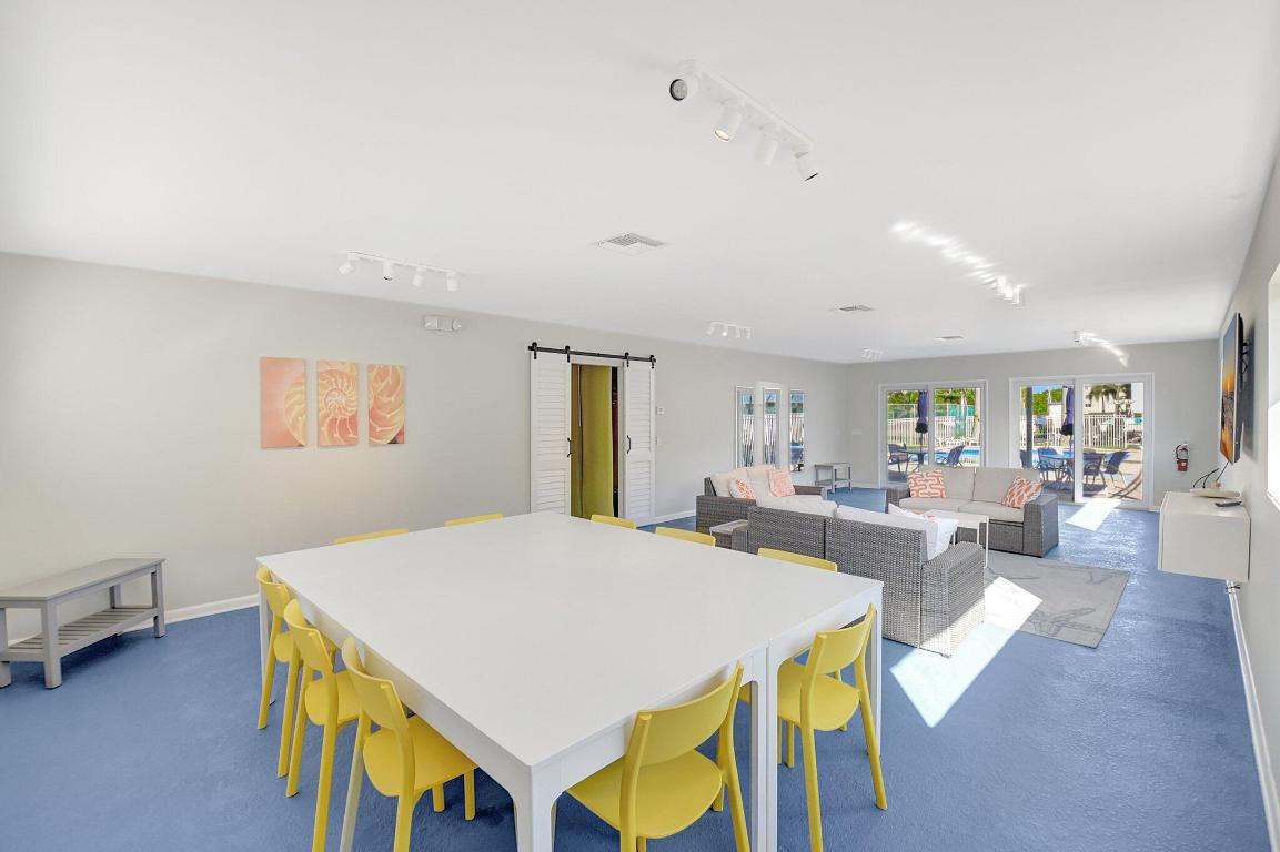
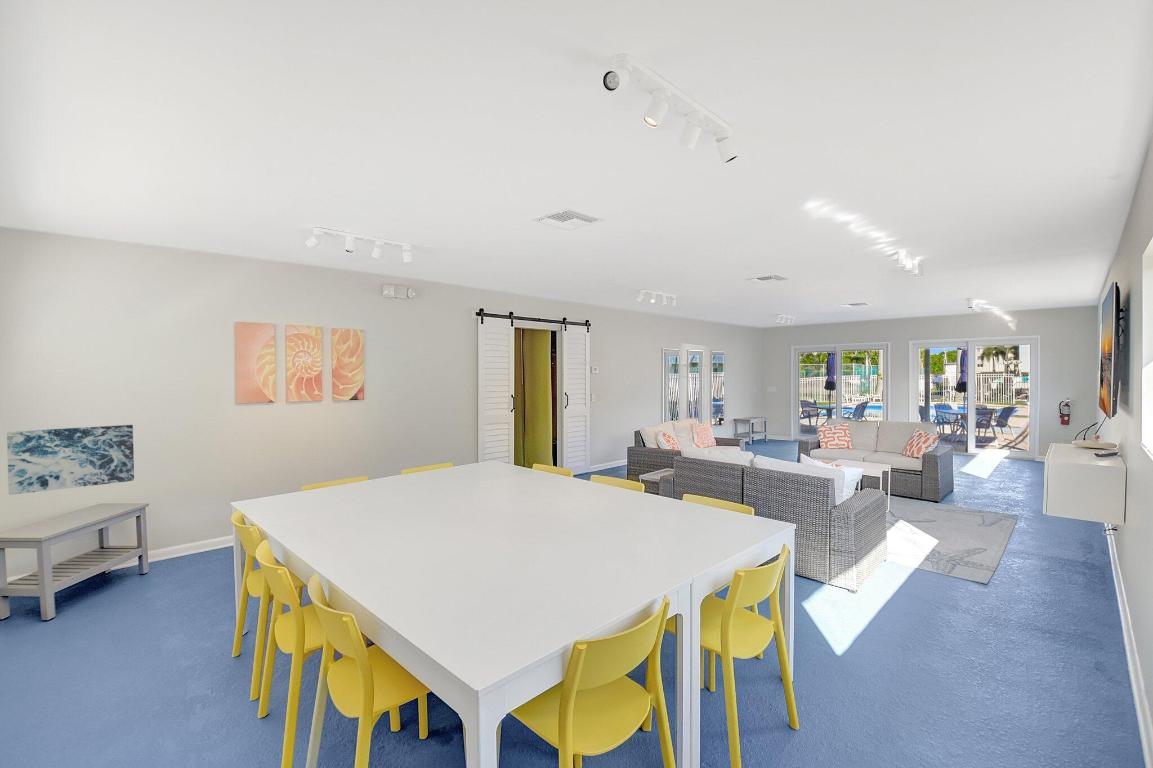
+ wall art (74, 457)
